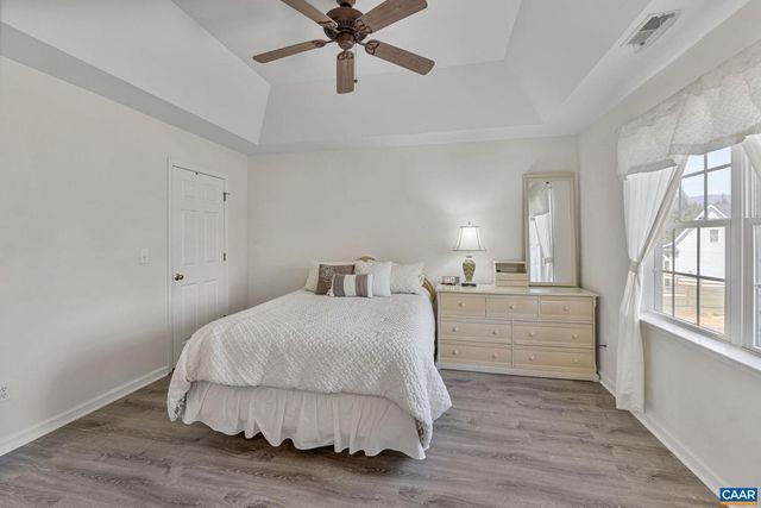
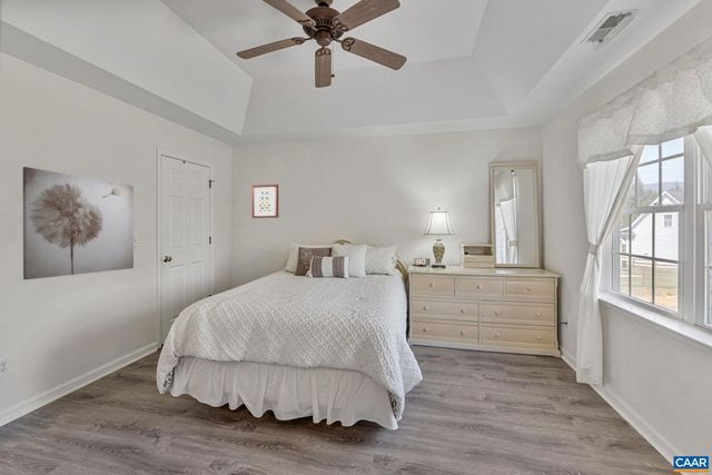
+ wall art (265, 201)
+ wall art (86, 225)
